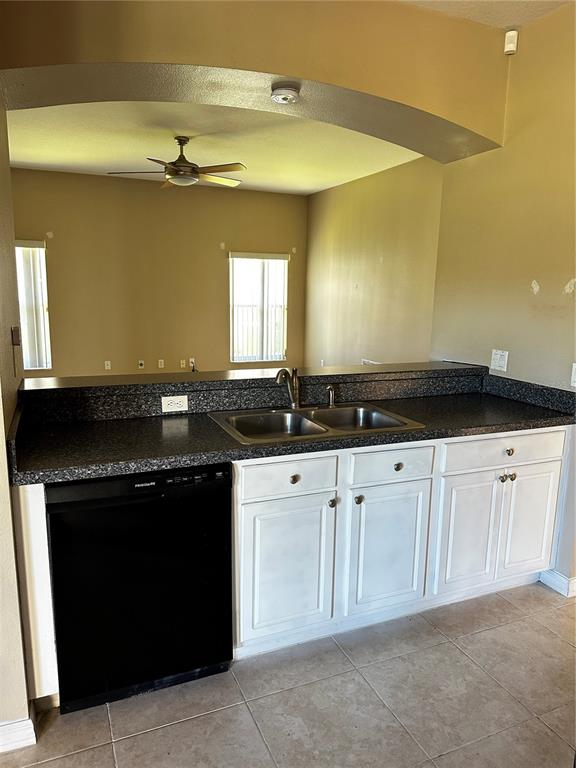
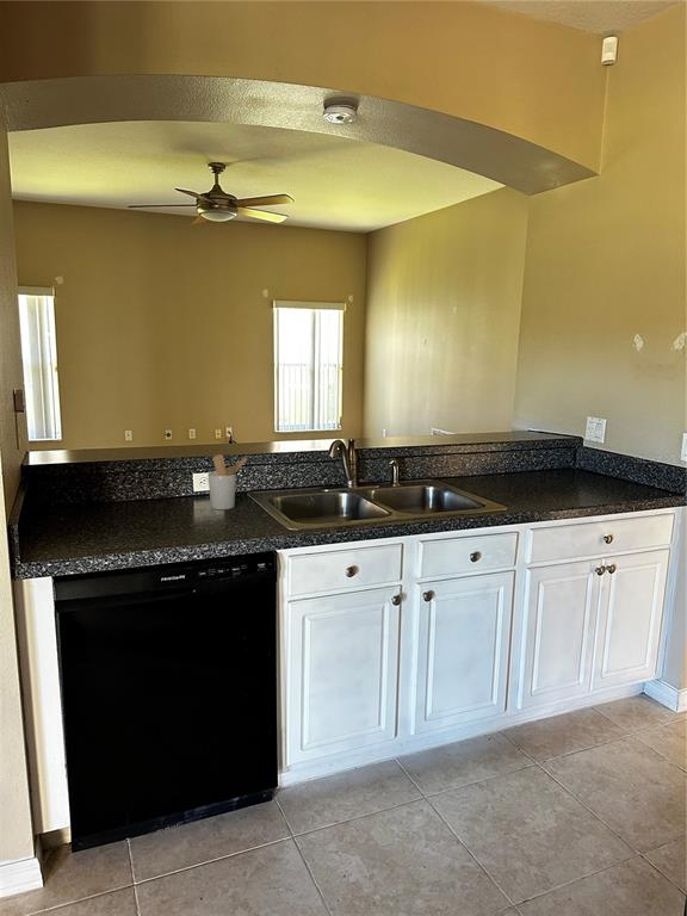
+ utensil holder (229, 481)
